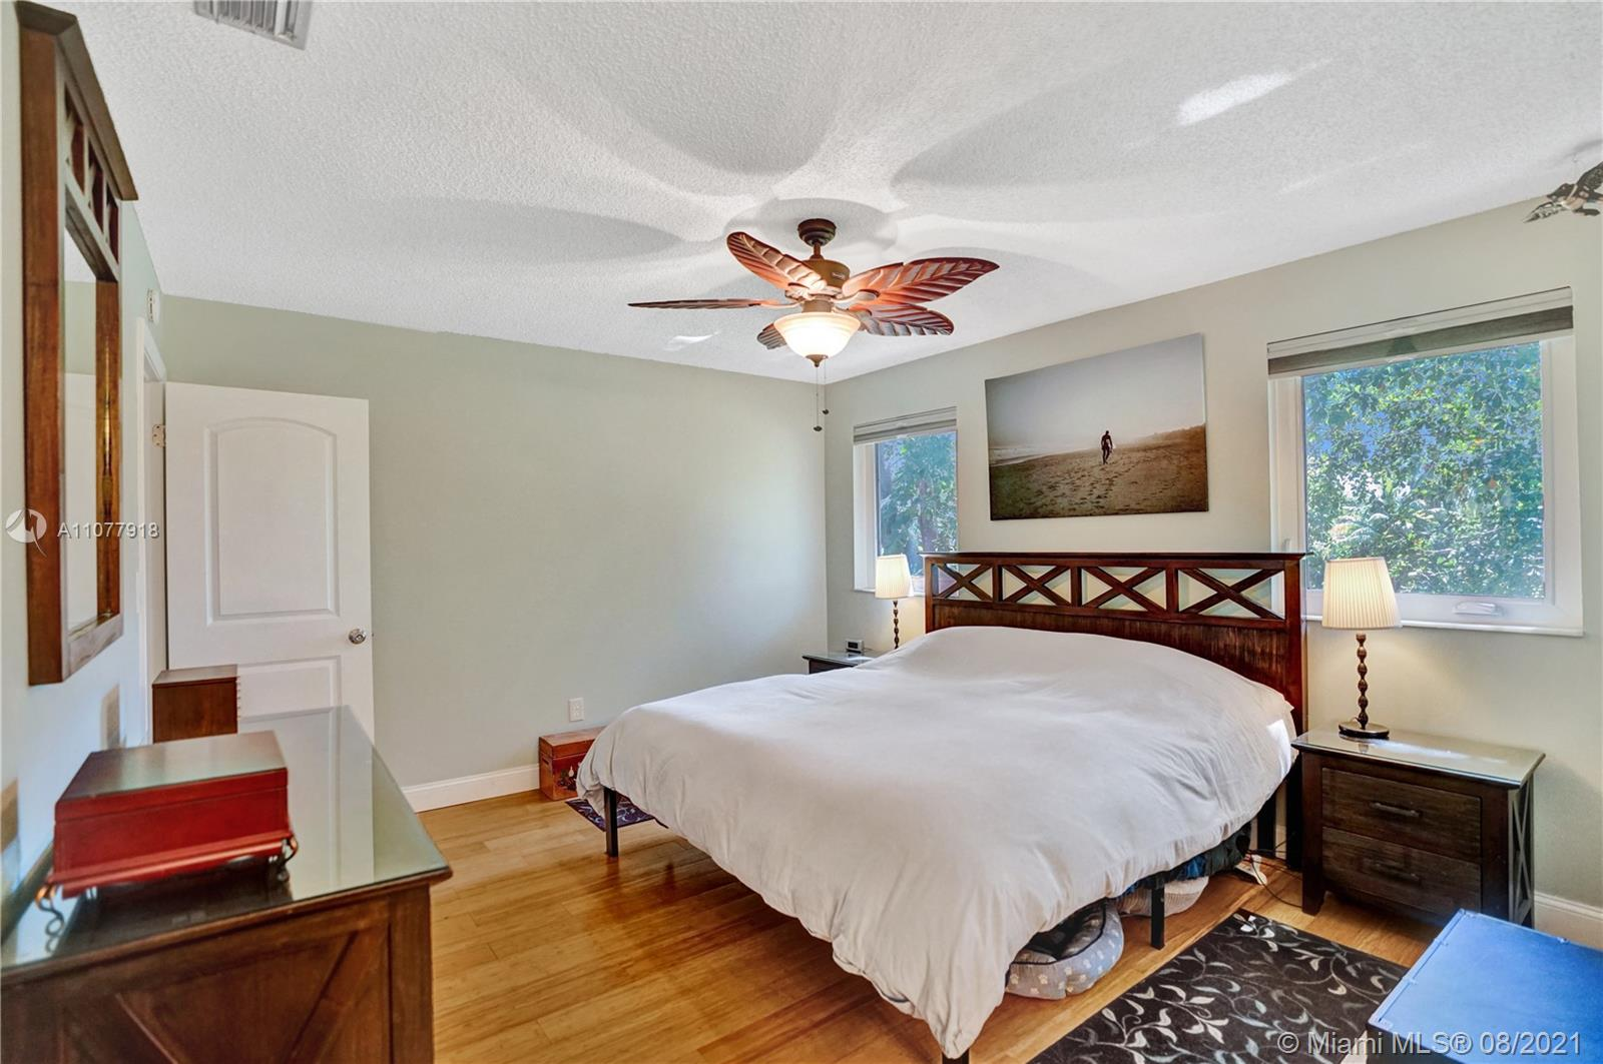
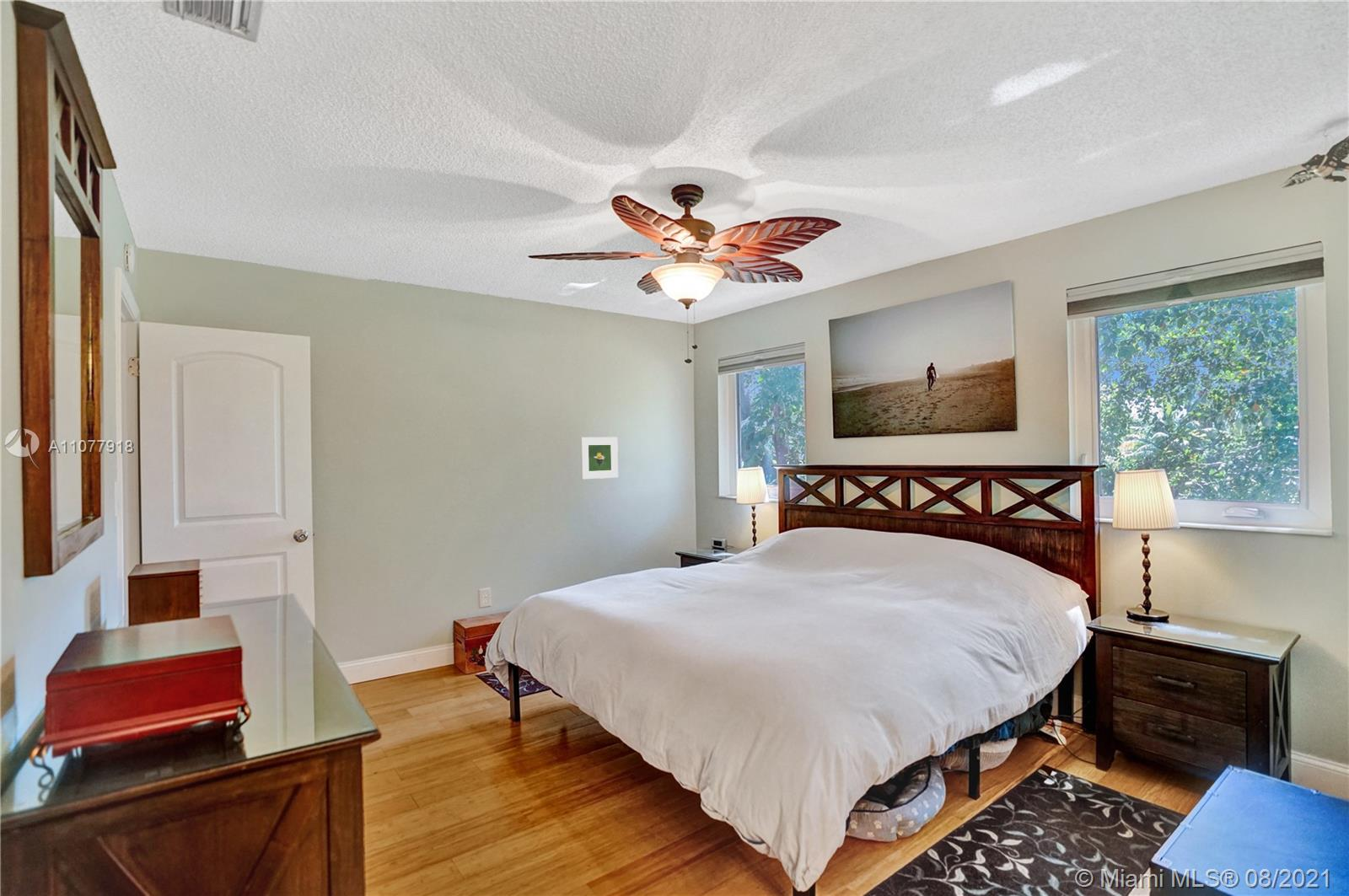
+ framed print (599, 458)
